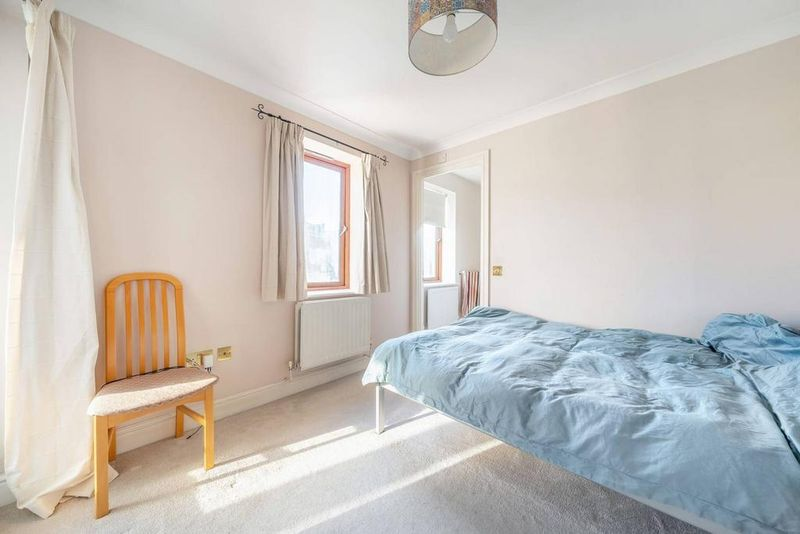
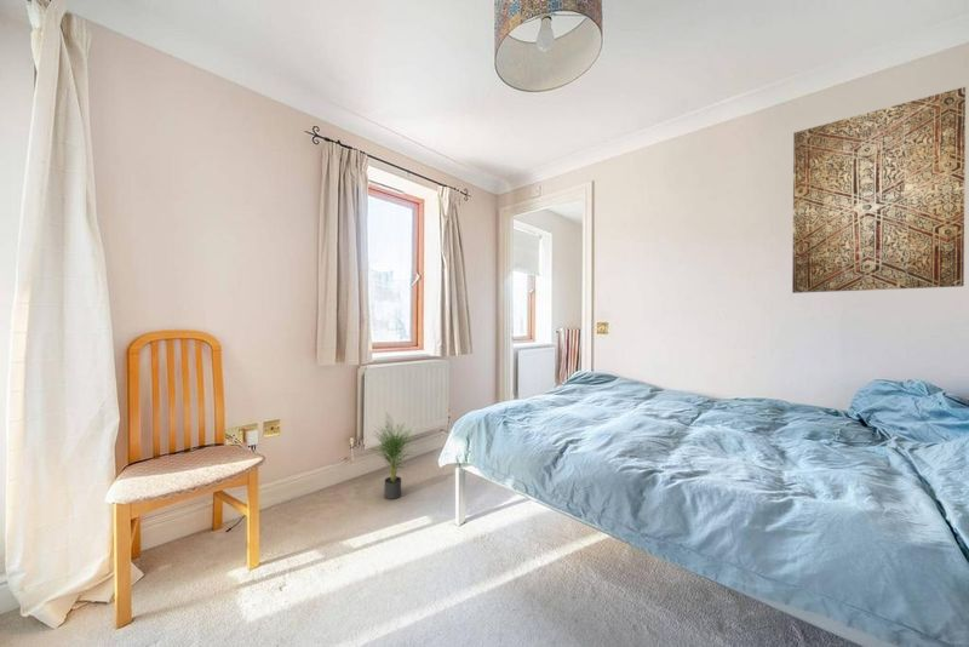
+ wall art (868, 201)
+ potted plant (395, 456)
